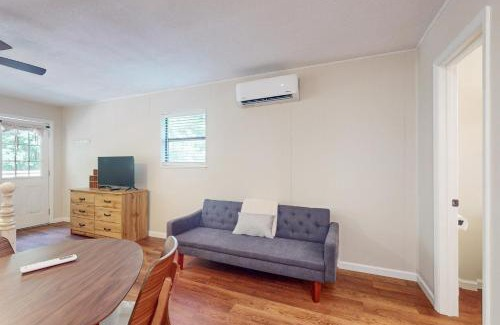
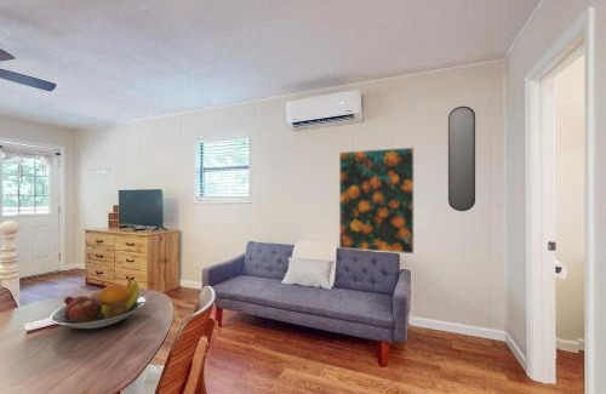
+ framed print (375, 200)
+ fruit bowl (102, 303)
+ home mirror (461, 159)
